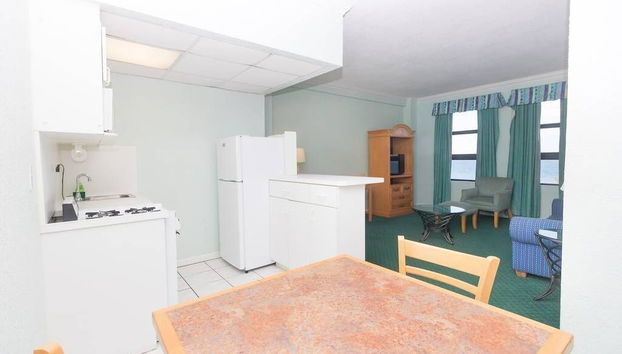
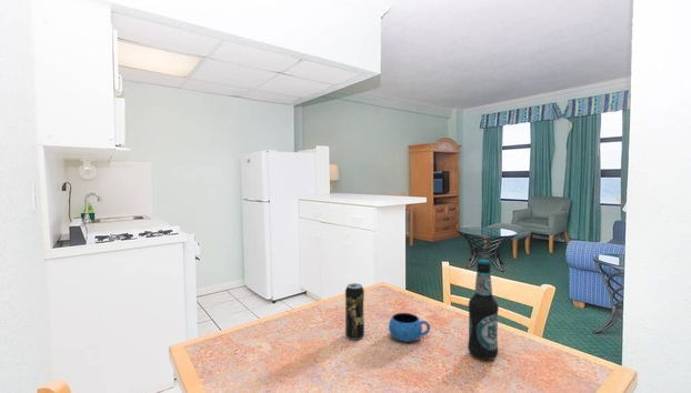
+ mug (409, 326)
+ beverage can (354, 309)
+ bottle (482, 308)
